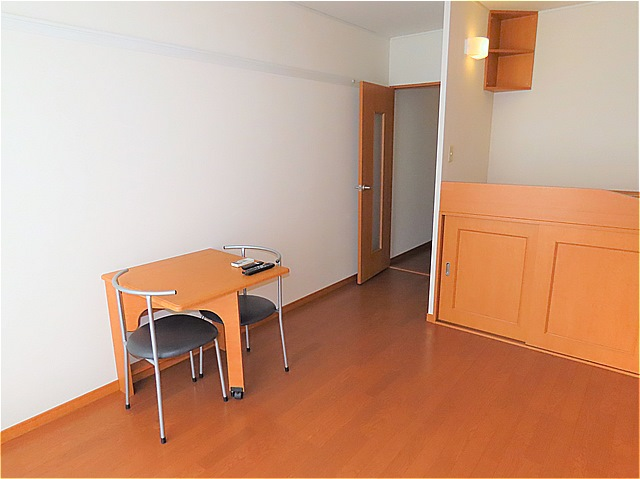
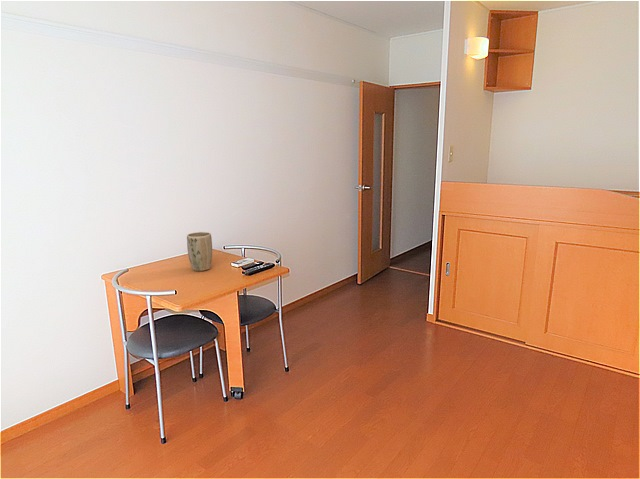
+ plant pot (200, 251)
